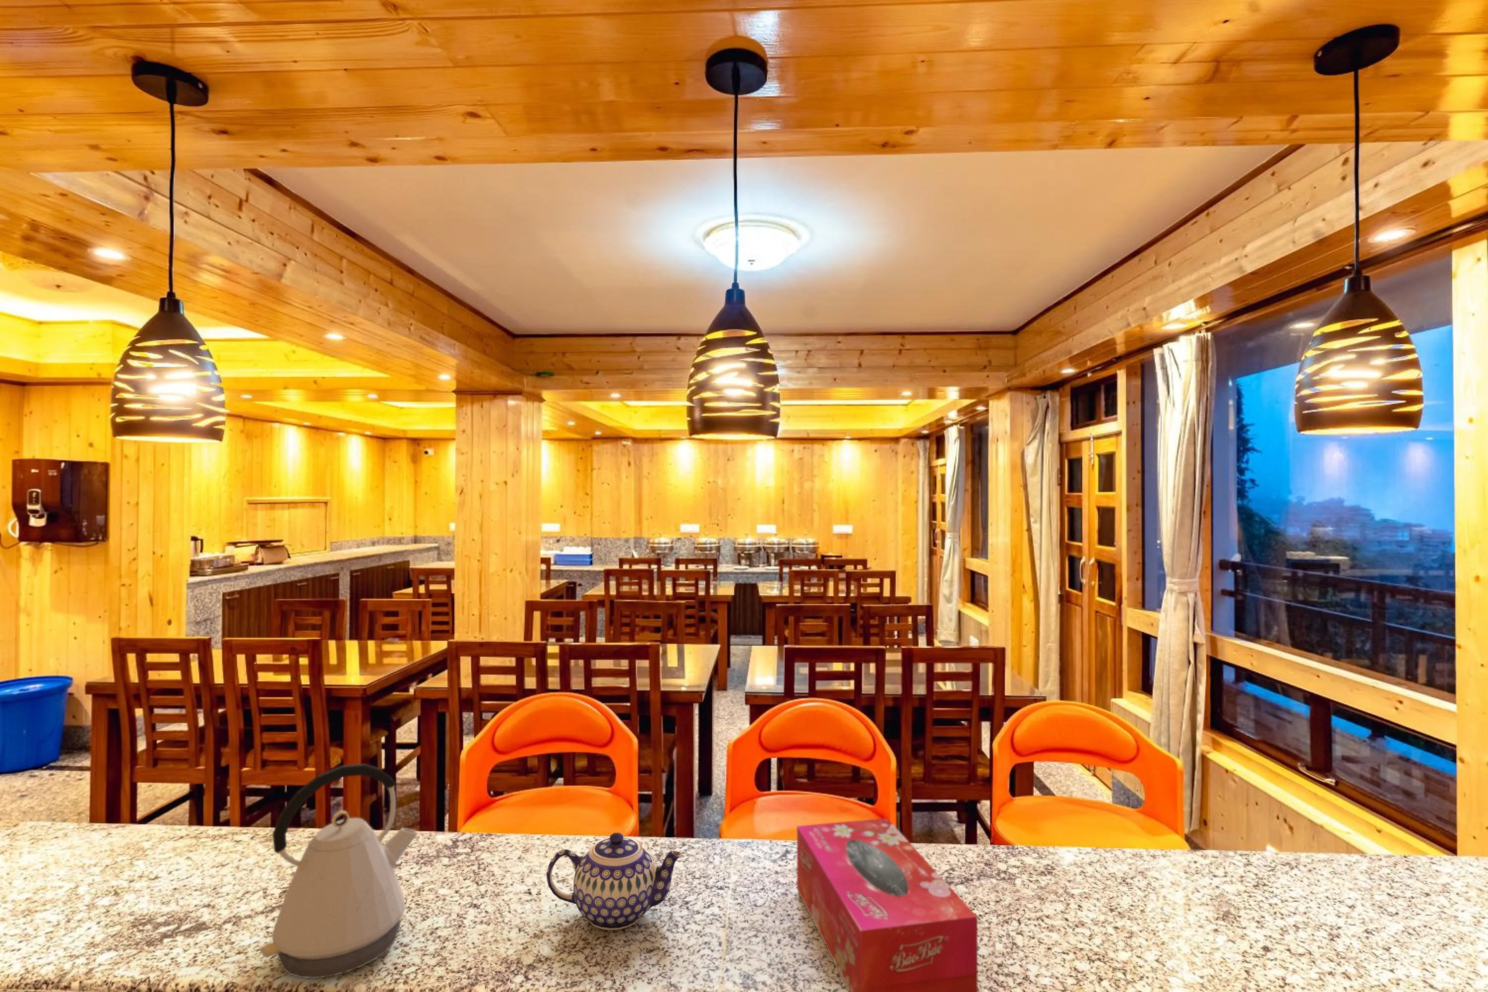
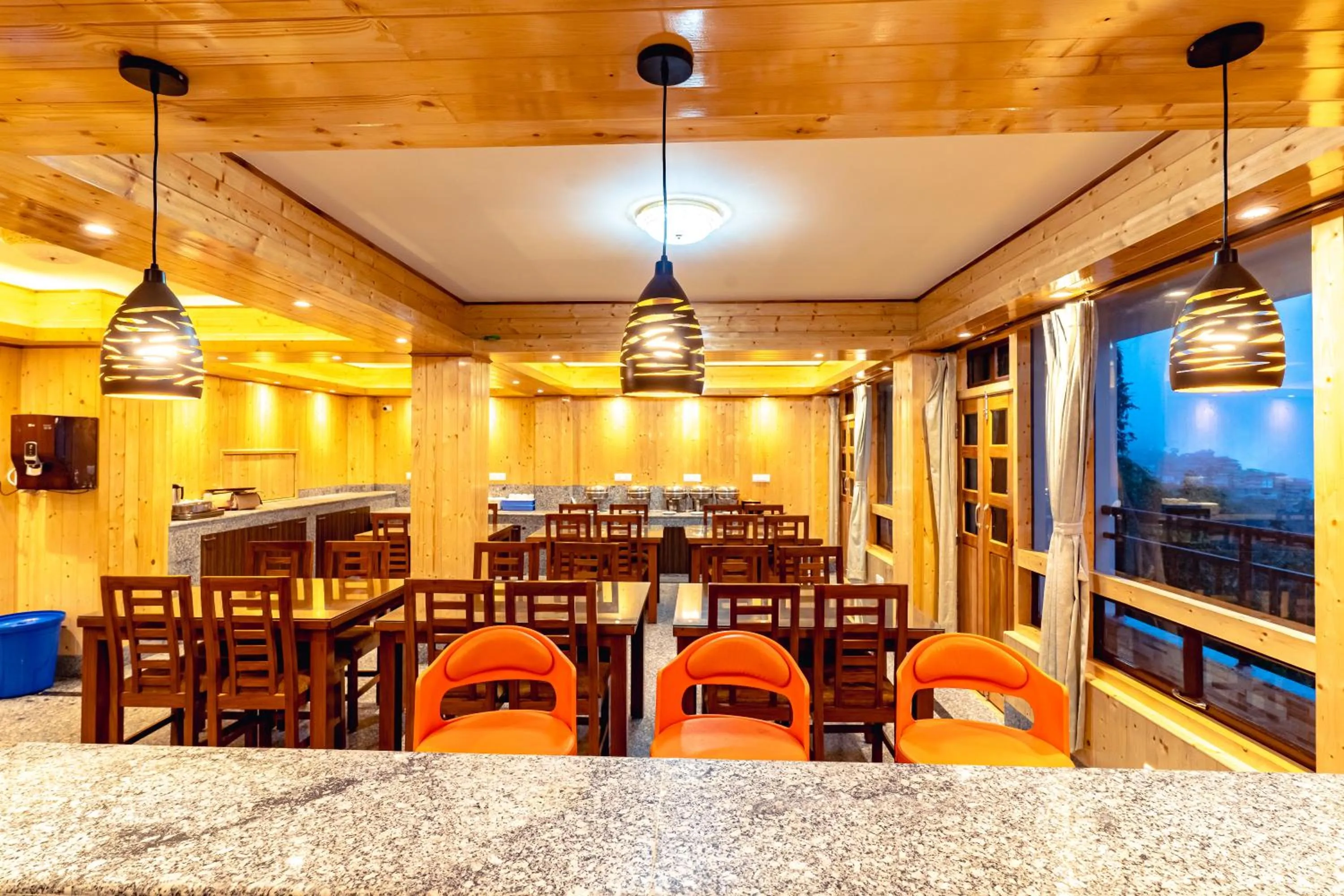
- kettle (345, 856)
- tissue box (876, 901)
- teapot (614, 874)
